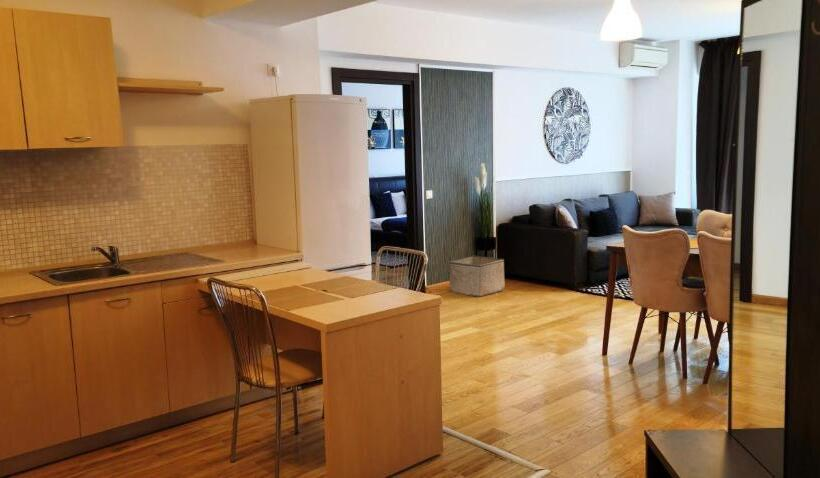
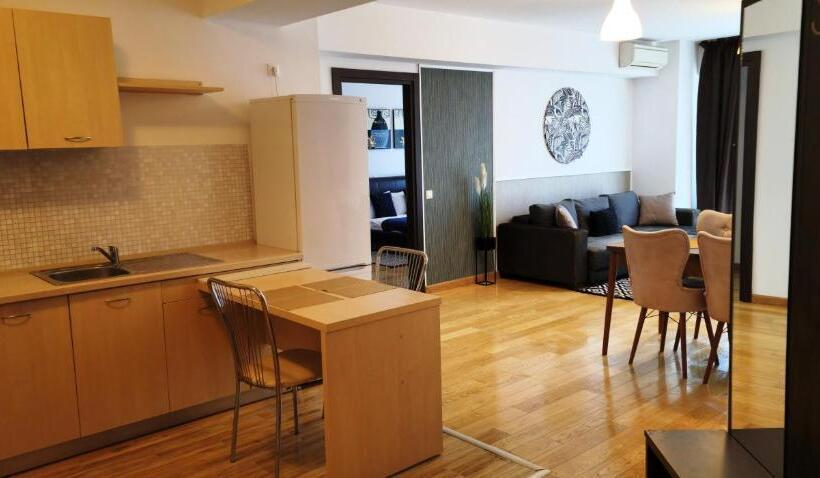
- storage bin (476, 275)
